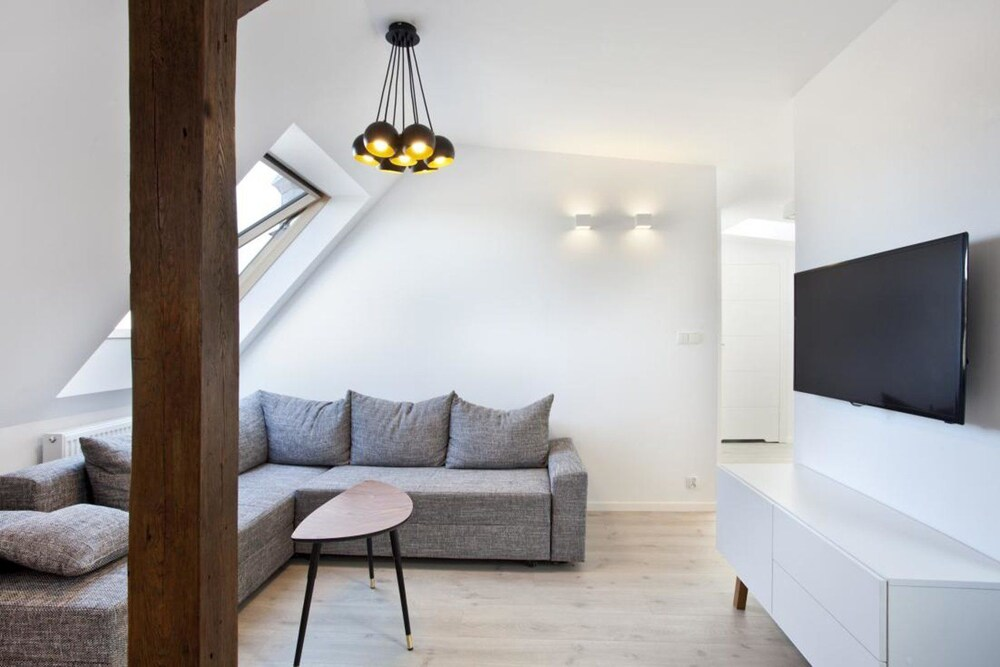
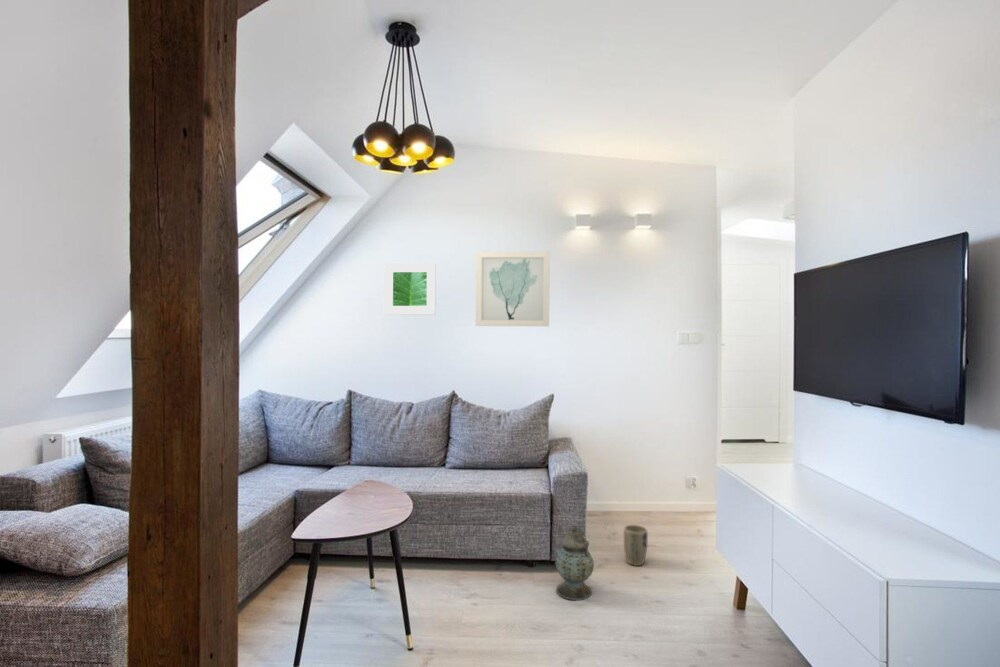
+ lantern (574, 558)
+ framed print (409, 289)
+ plant pot (635, 545)
+ wall art (512, 289)
